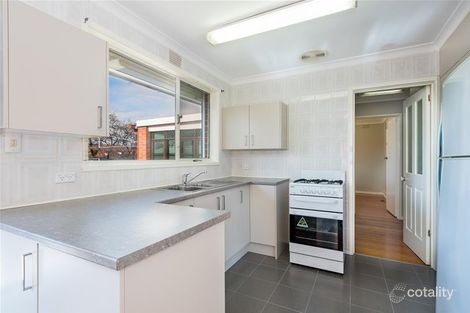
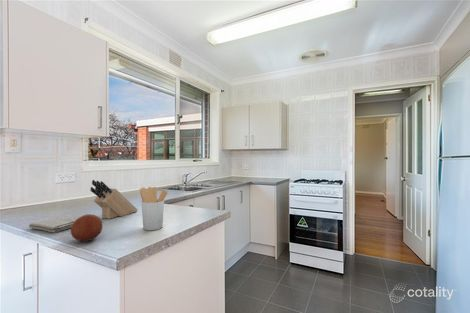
+ knife block (114, 197)
+ utensil holder (151, 206)
+ fruit (87, 226)
+ washcloth (55, 223)
